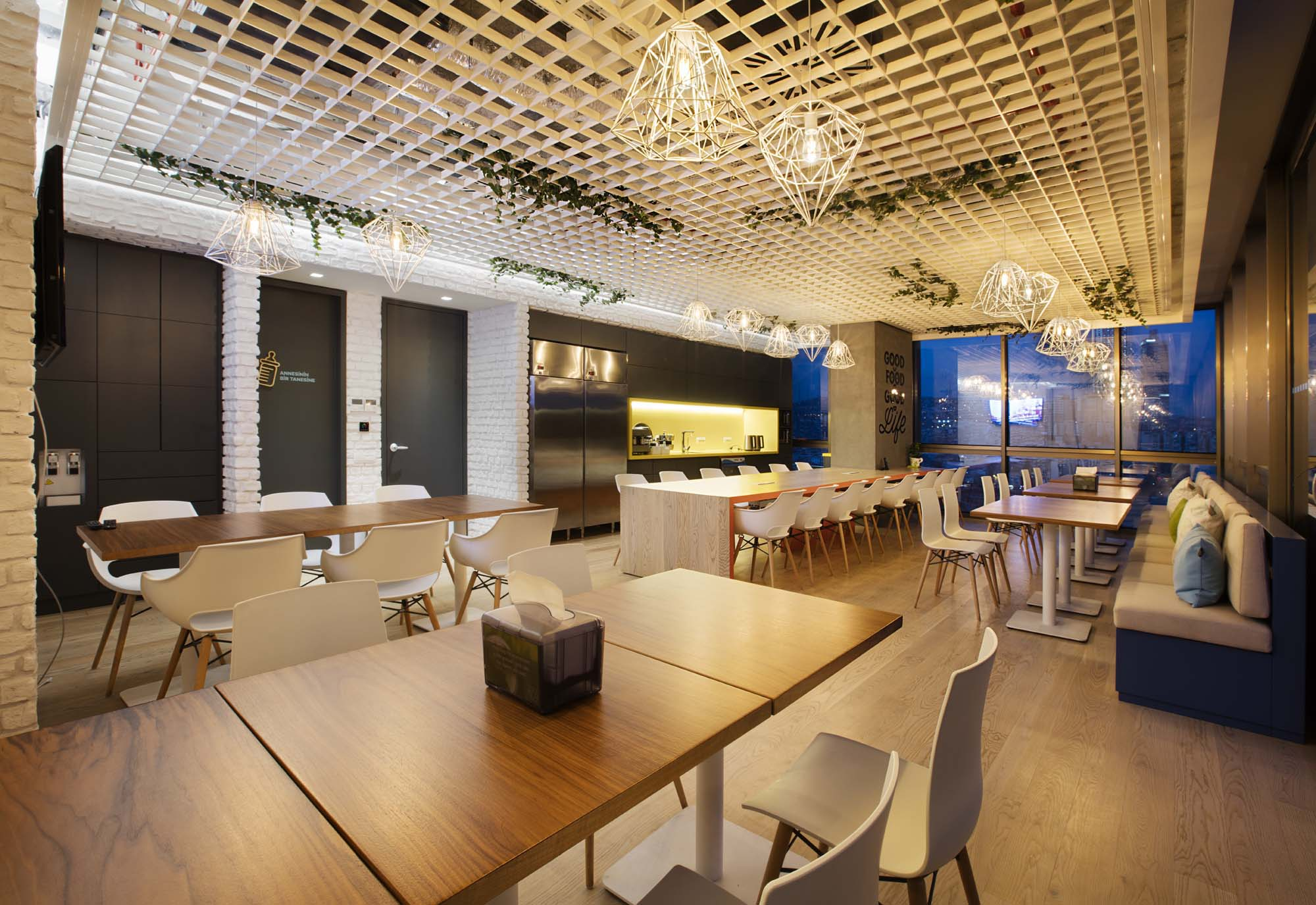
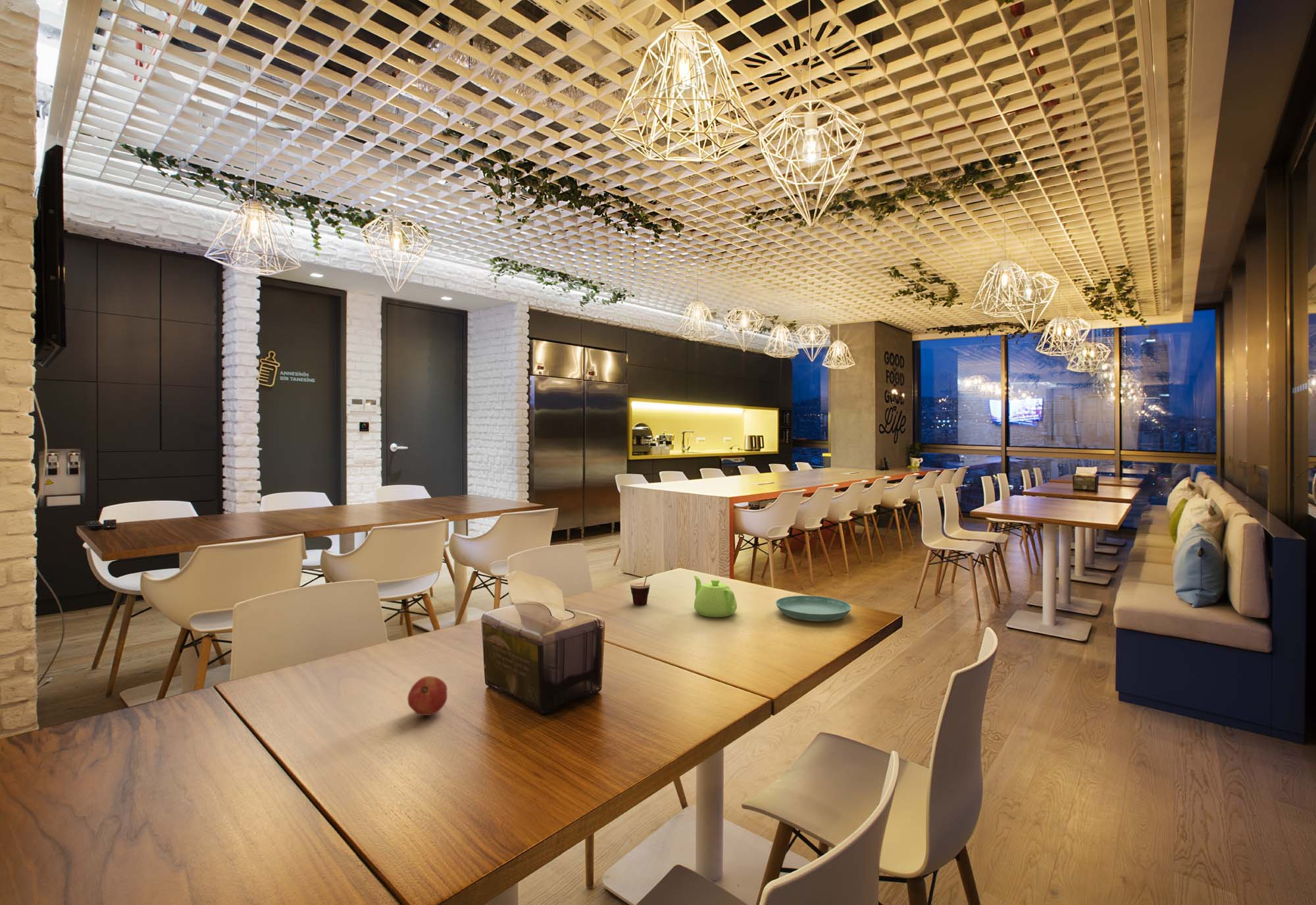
+ cup (644, 588)
+ fruit (428, 695)
+ saucer (813, 609)
+ teapot (713, 596)
